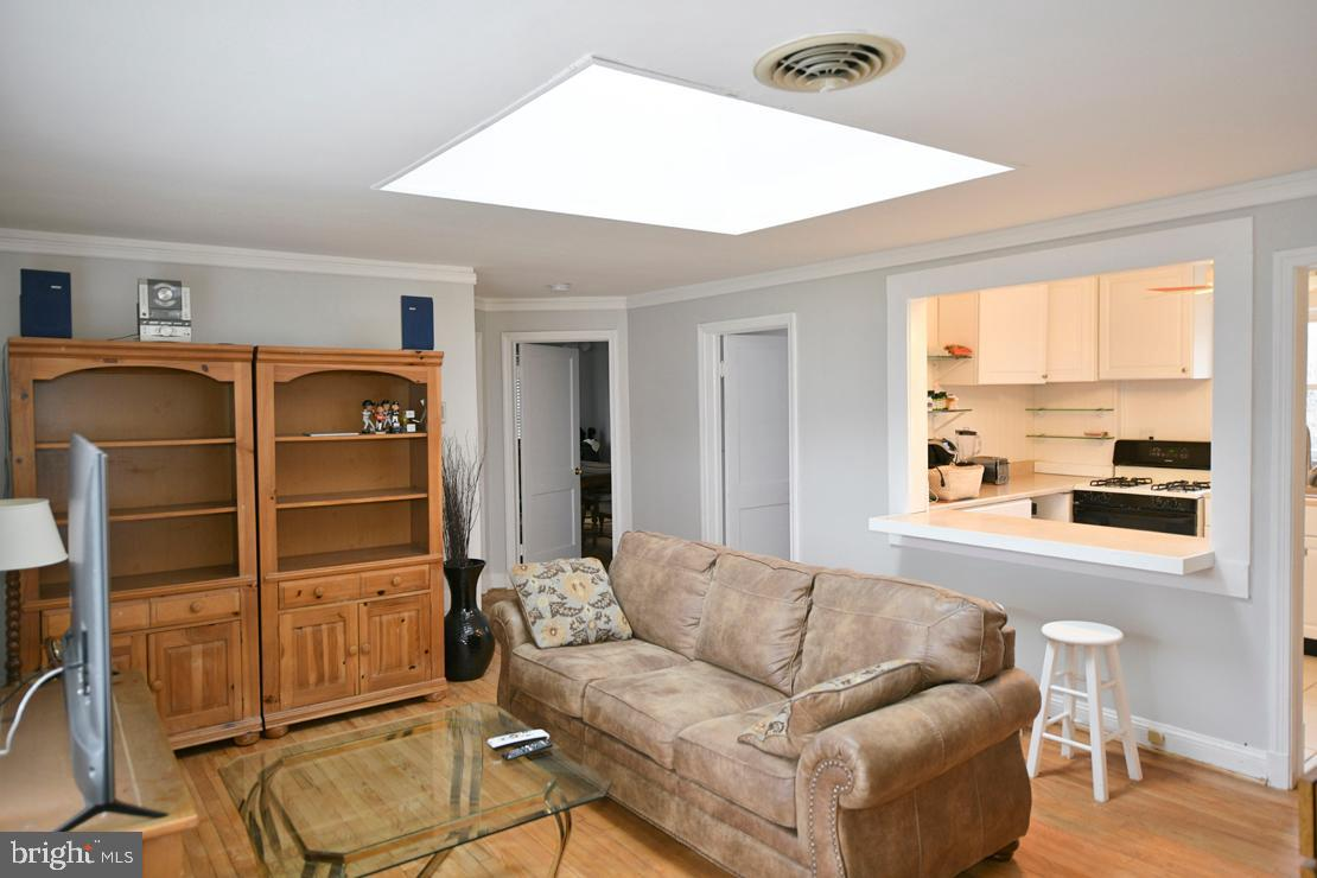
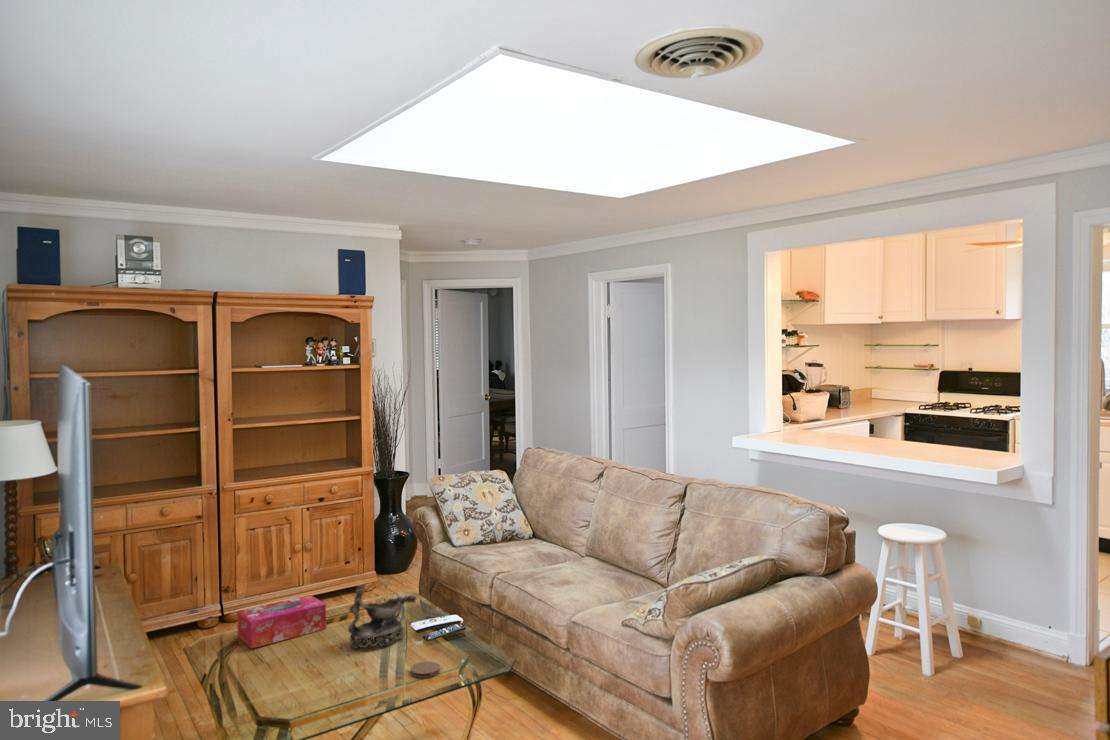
+ tissue box (282, 620)
+ coaster (425, 669)
+ decorative bowl (381, 609)
